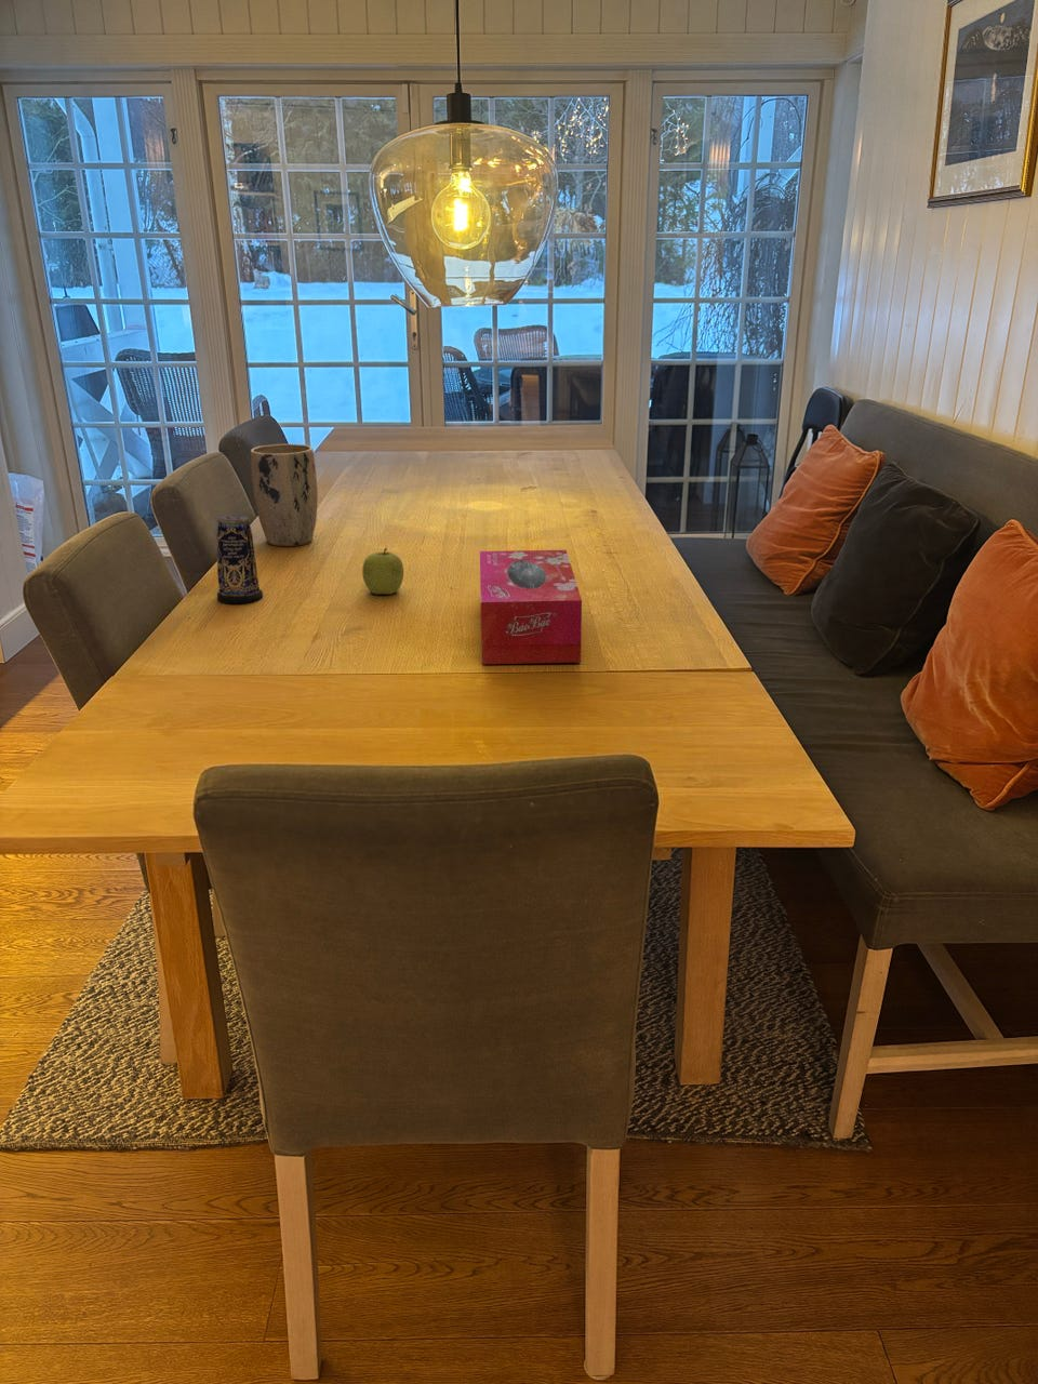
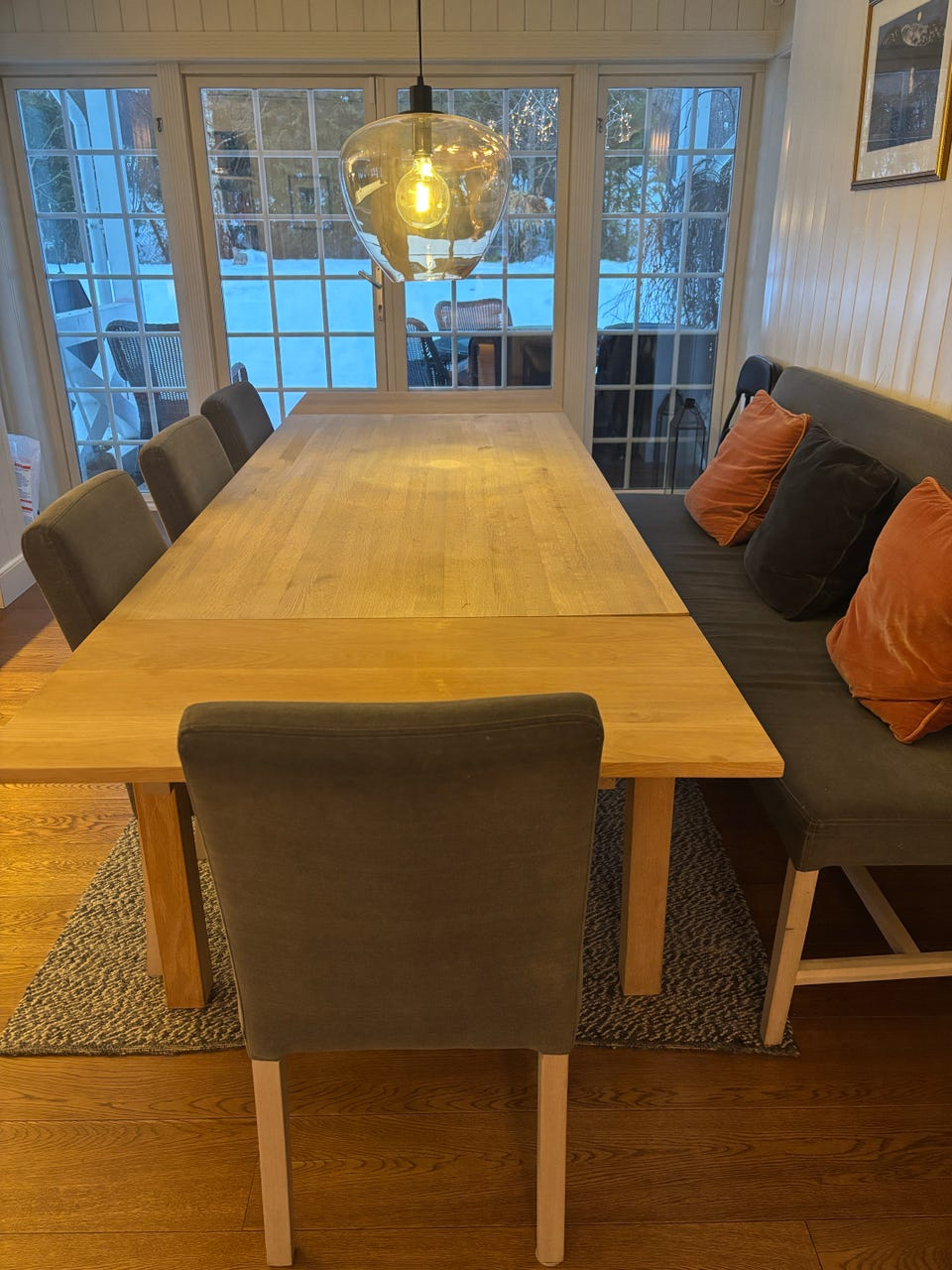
- fruit (383, 571)
- tissue box (527, 603)
- plant pot (286, 495)
- candle (236, 558)
